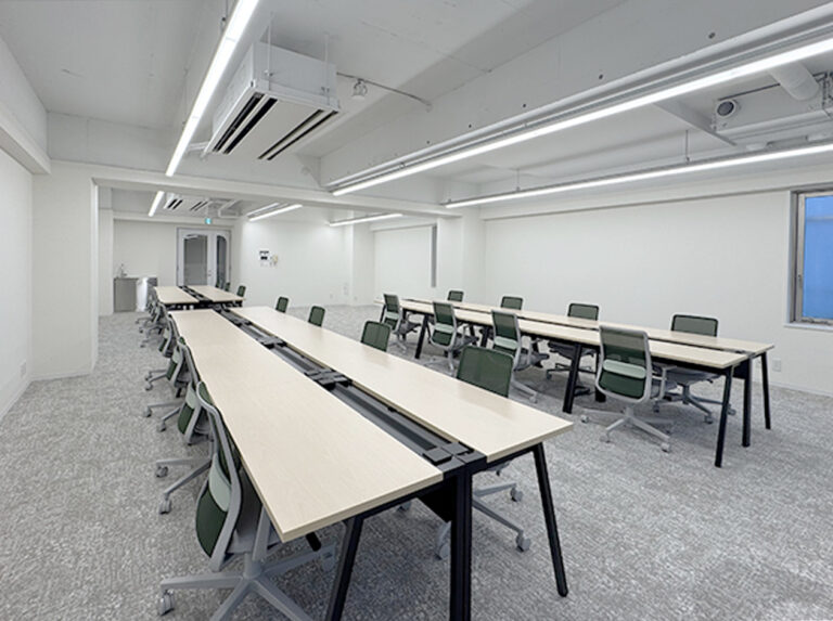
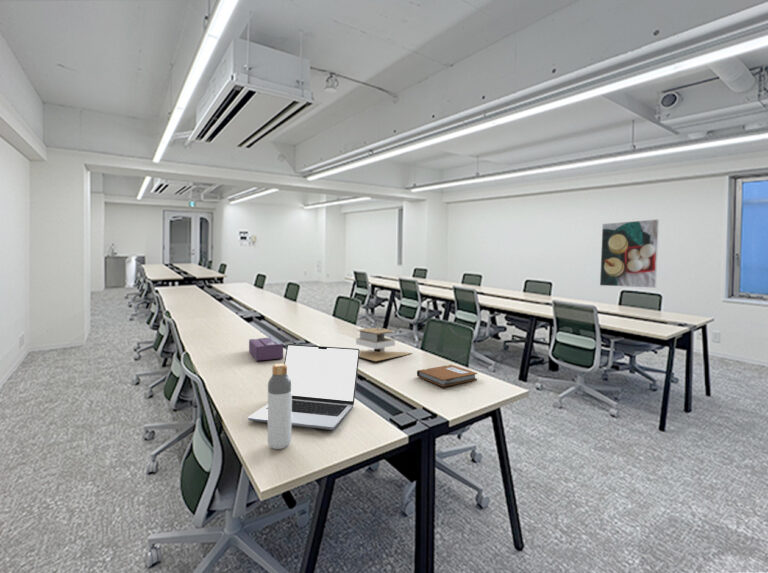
+ laptop (307, 382)
+ notebook (447, 374)
+ bottle (279, 405)
+ architectural model (375, 338)
+ tissue box (265, 348)
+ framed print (627, 254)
